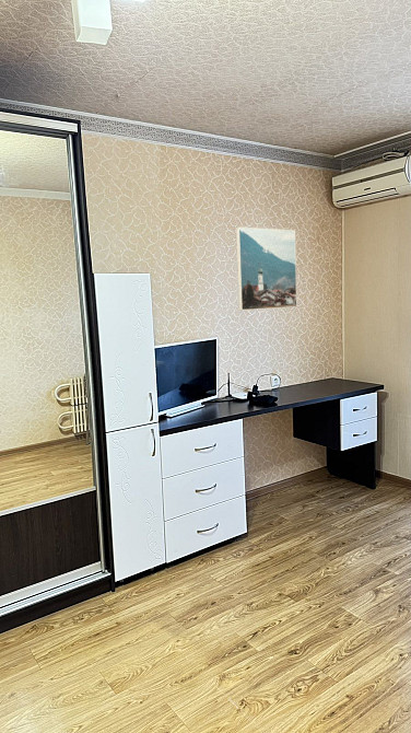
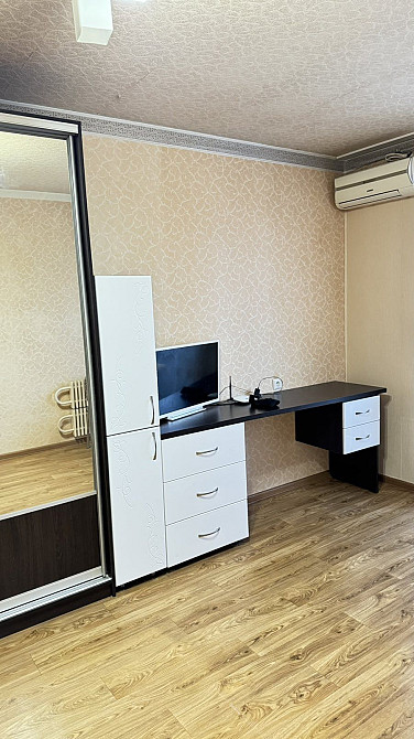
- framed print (268, 268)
